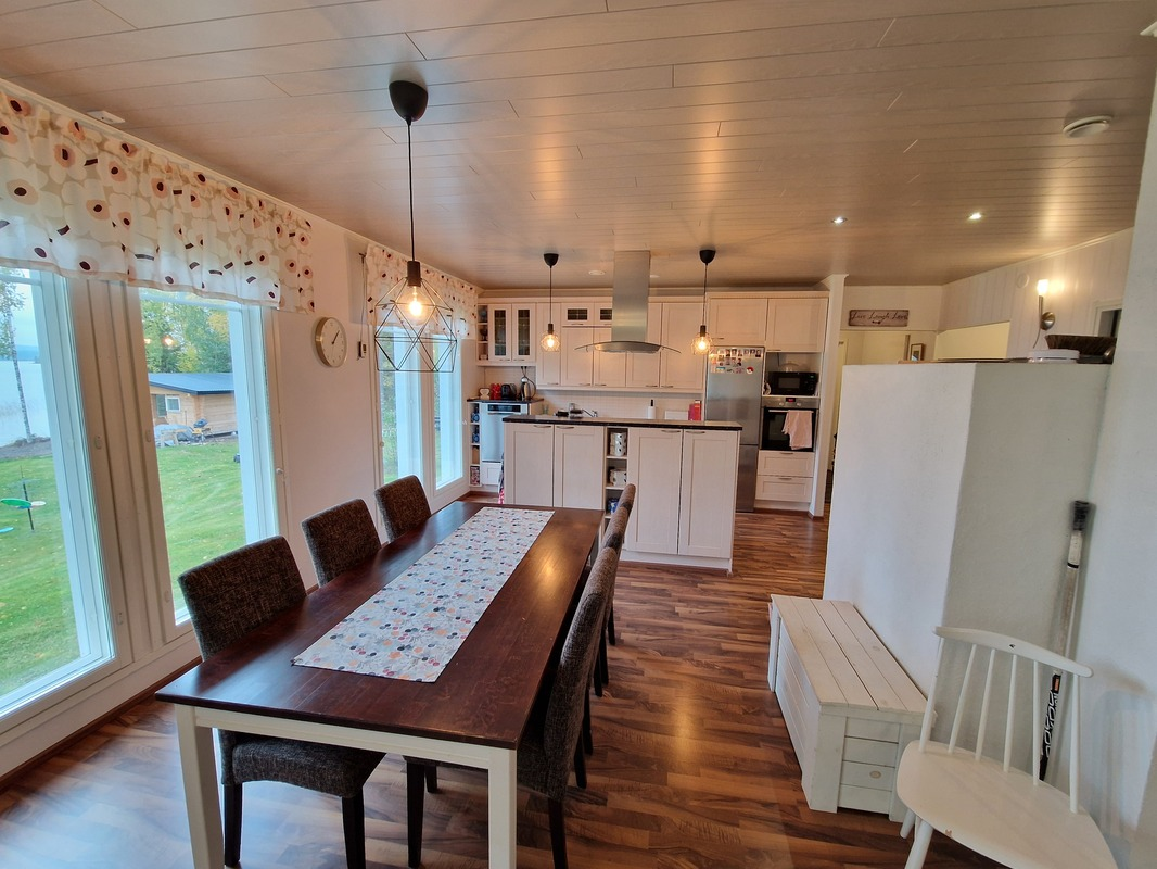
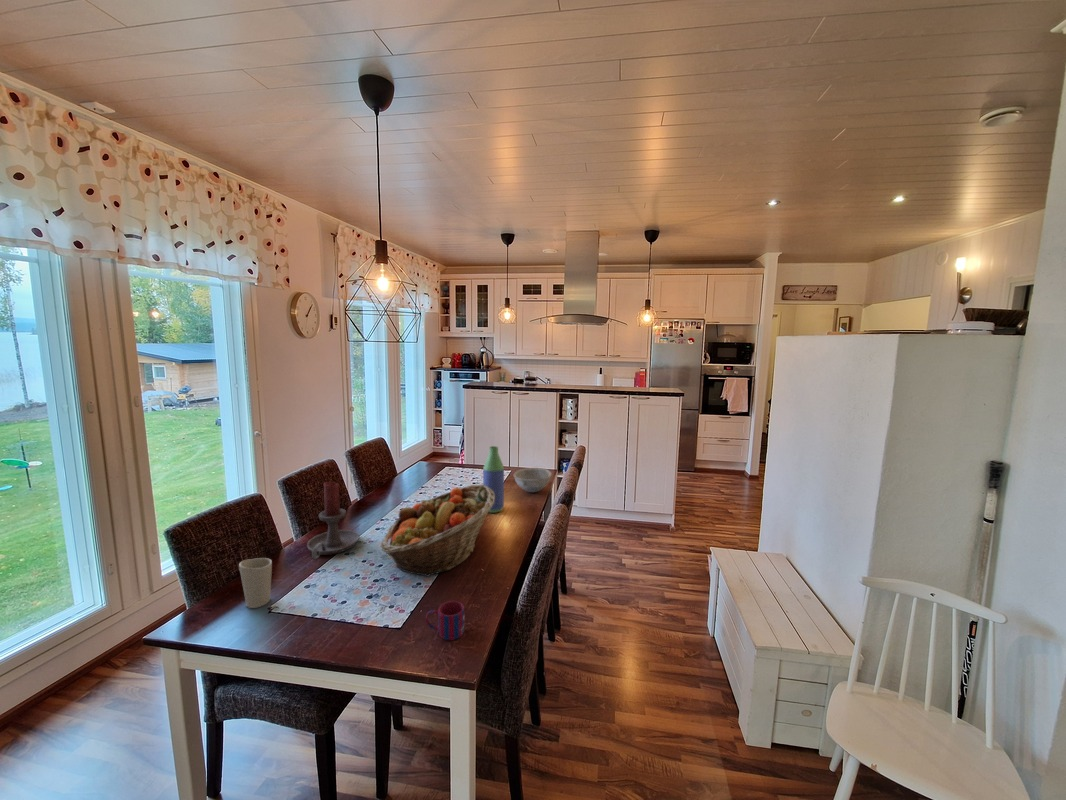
+ bottle (493, 479)
+ fruit basket (441, 524)
+ candle holder (329, 516)
+ bowl (532, 481)
+ mug (445, 619)
+ cup (256, 581)
